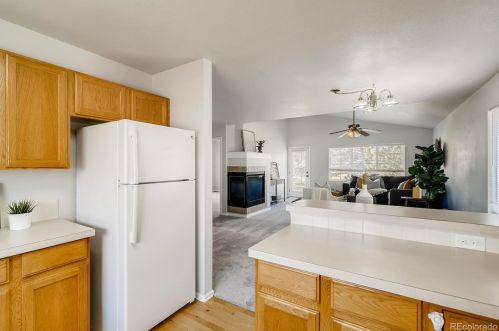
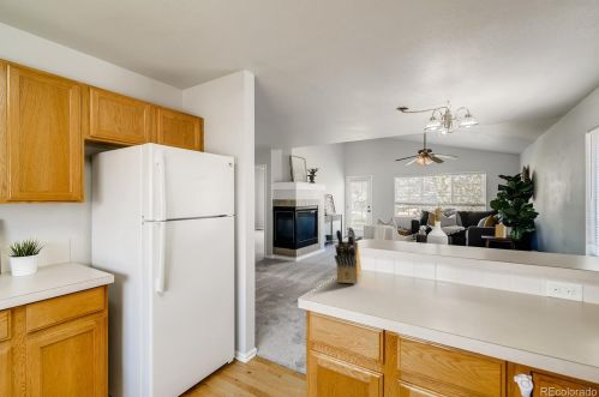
+ knife block (348, 252)
